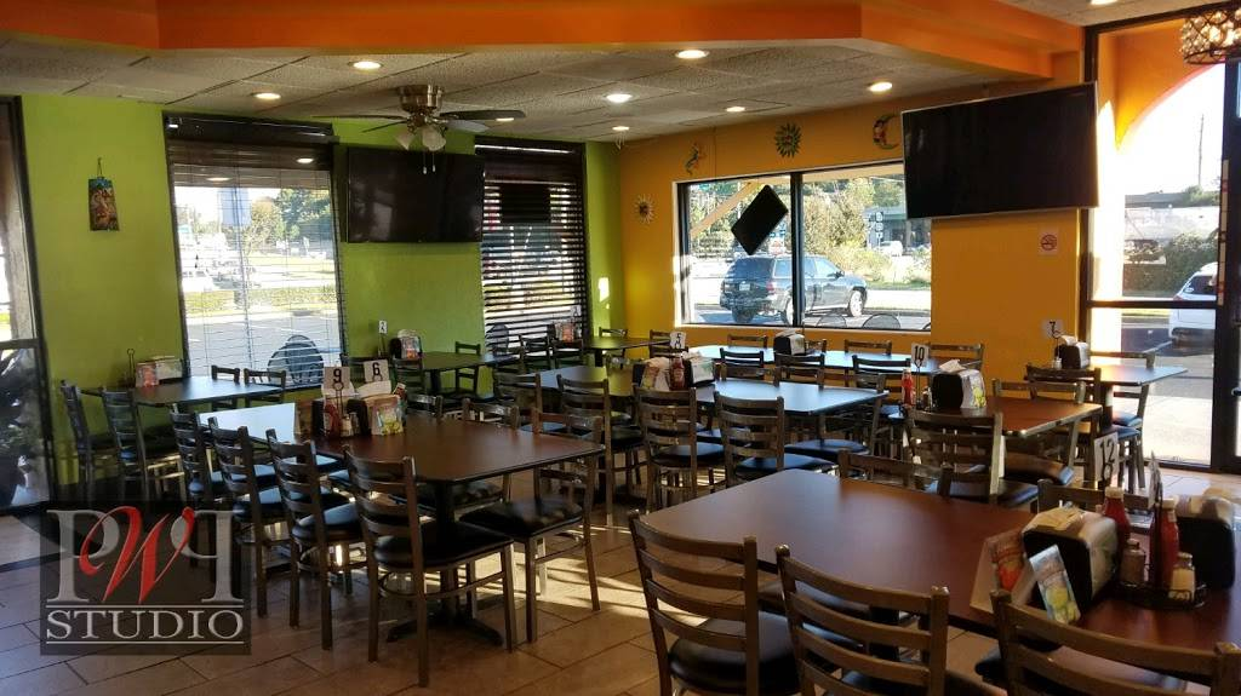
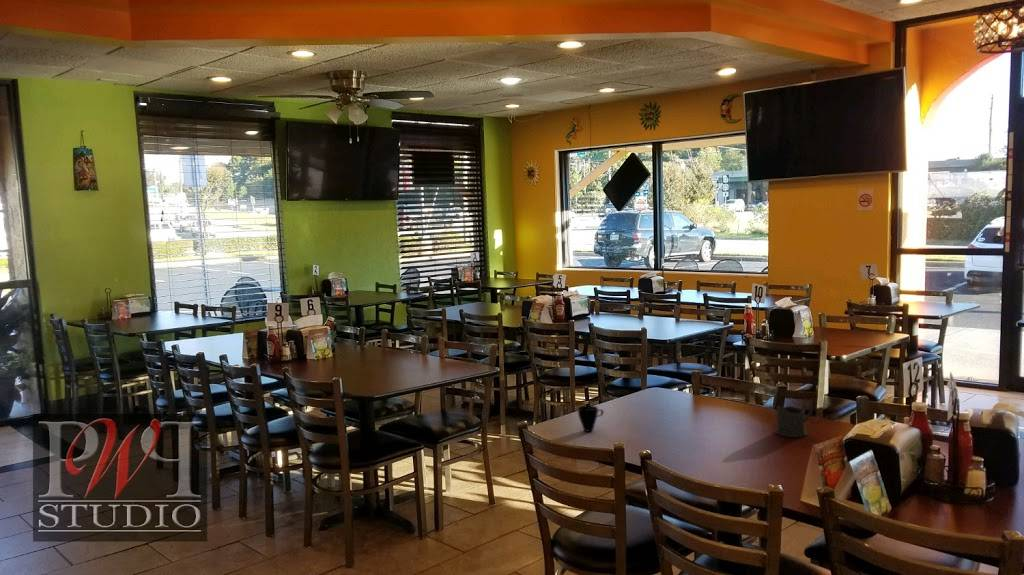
+ cup (591, 418)
+ cup (794, 418)
